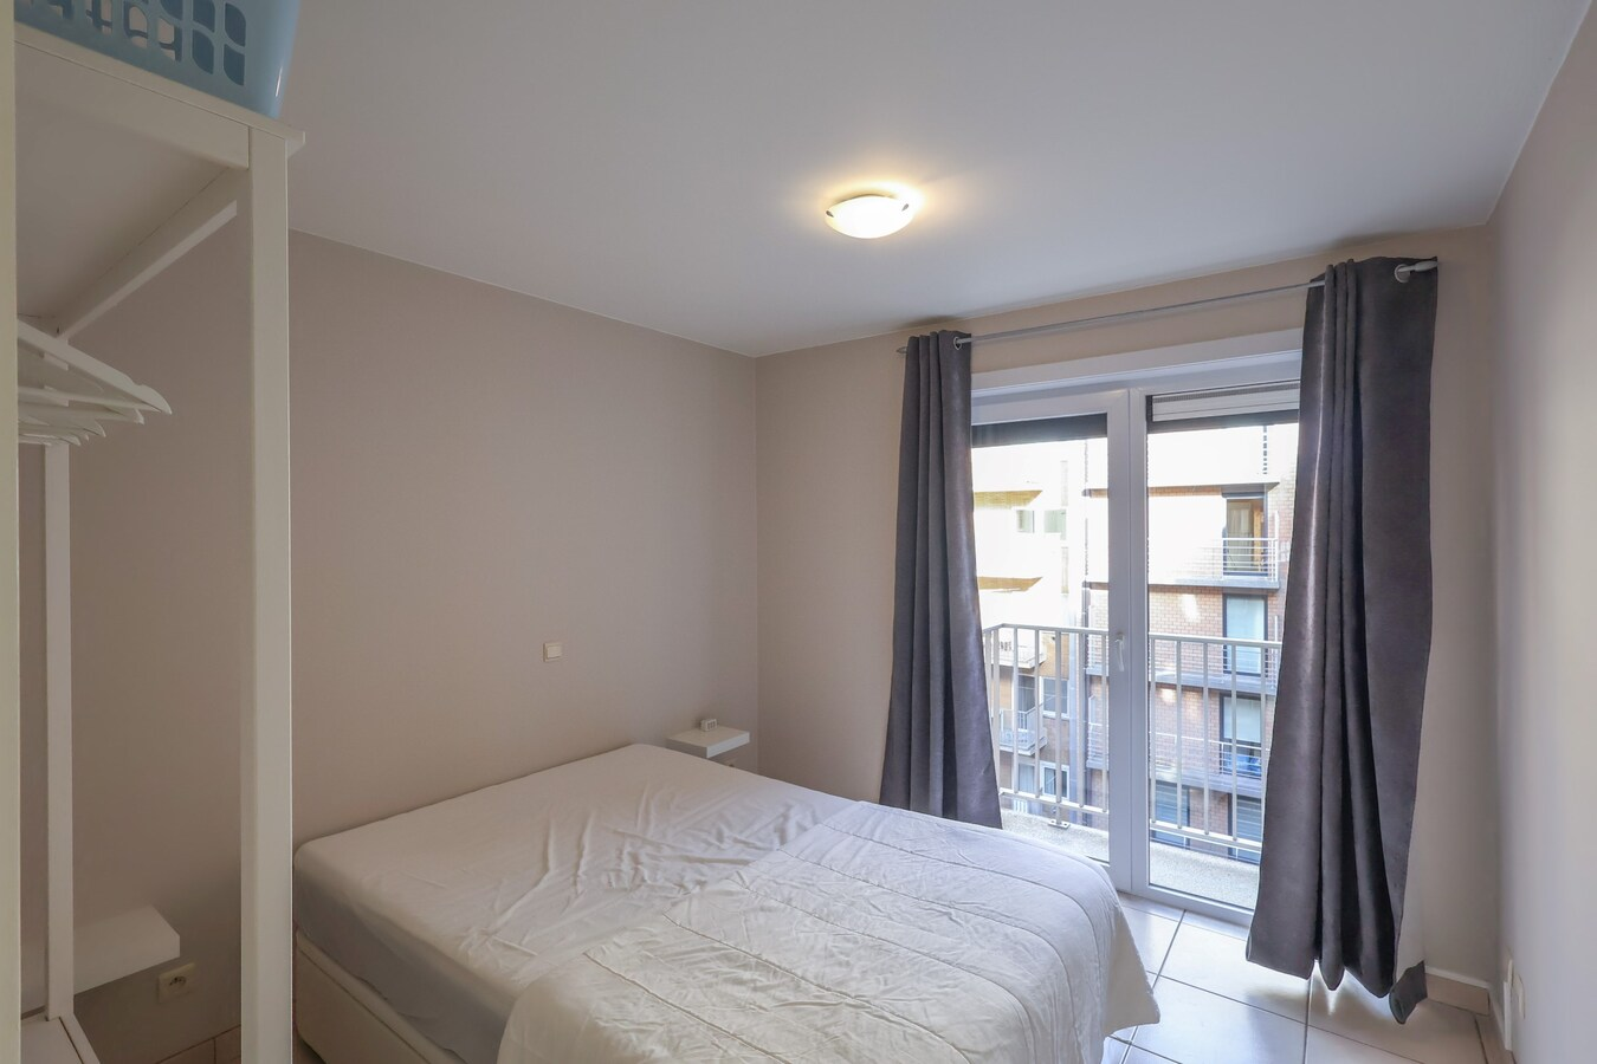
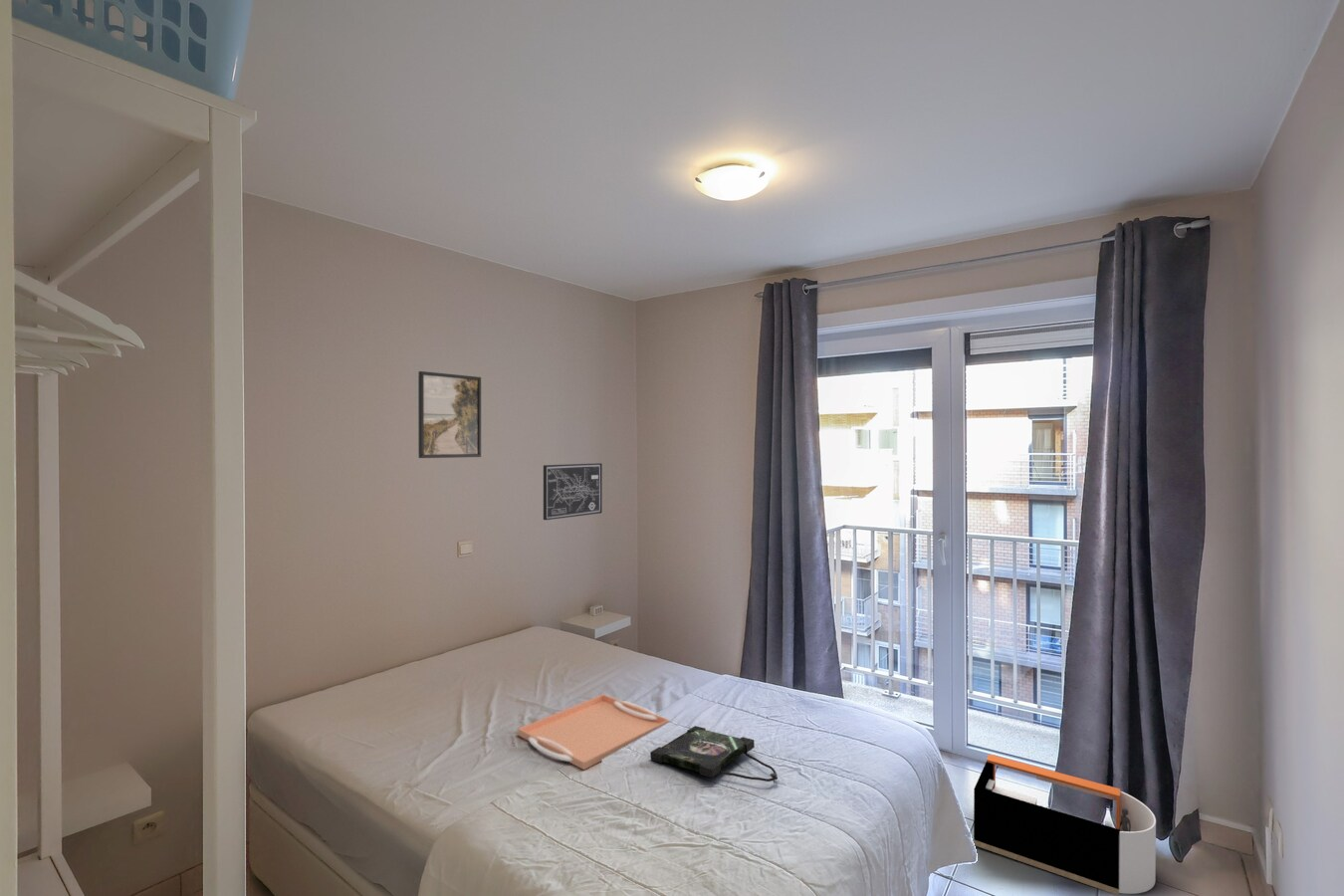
+ storage bin (1062, 821)
+ photo frame (722, 757)
+ serving tray (594, 727)
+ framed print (451, 415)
+ wall art (573, 490)
